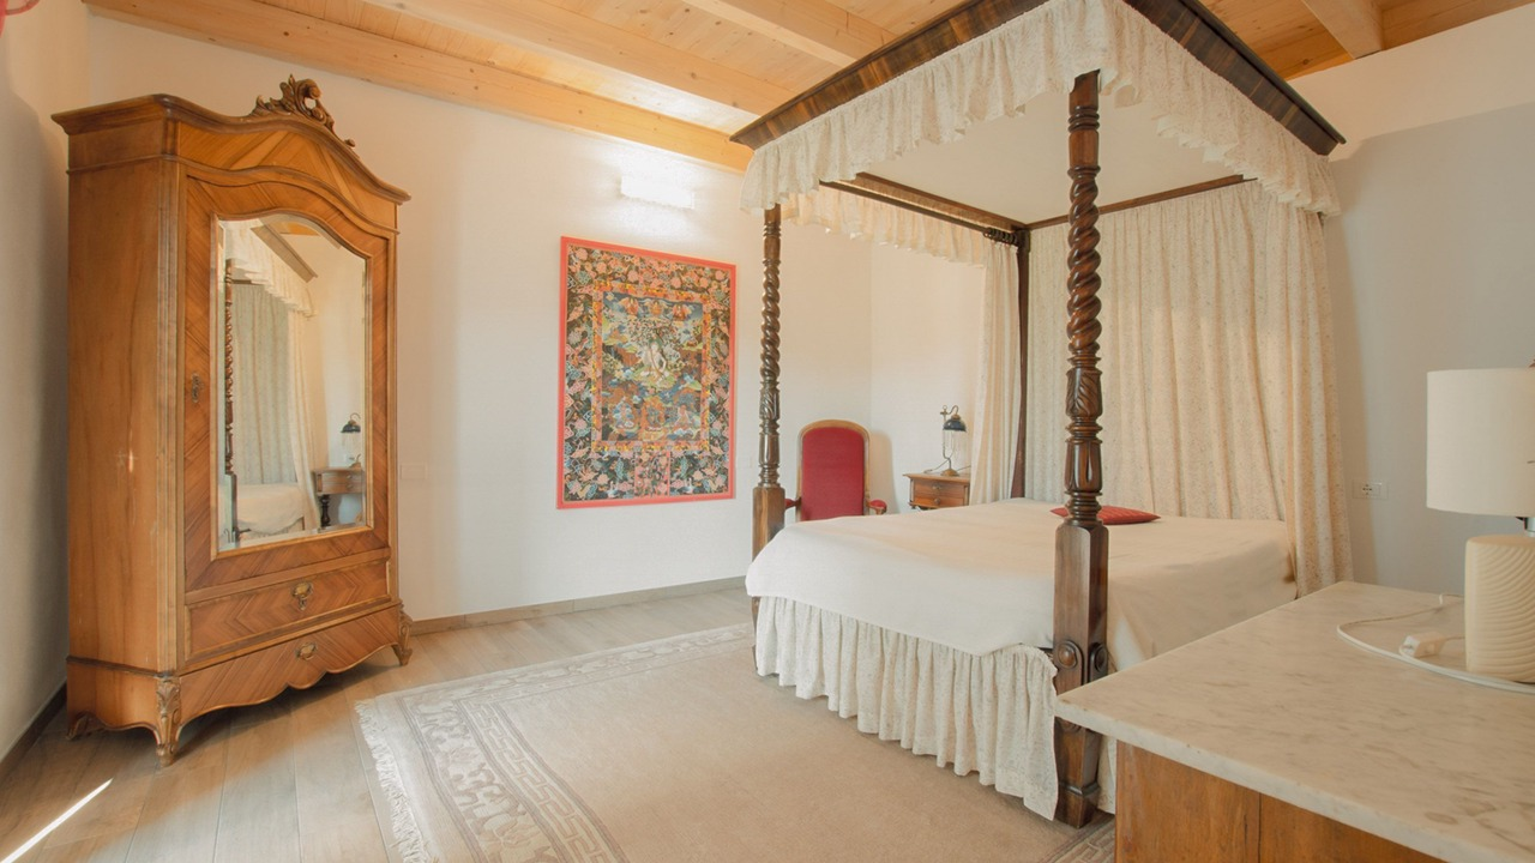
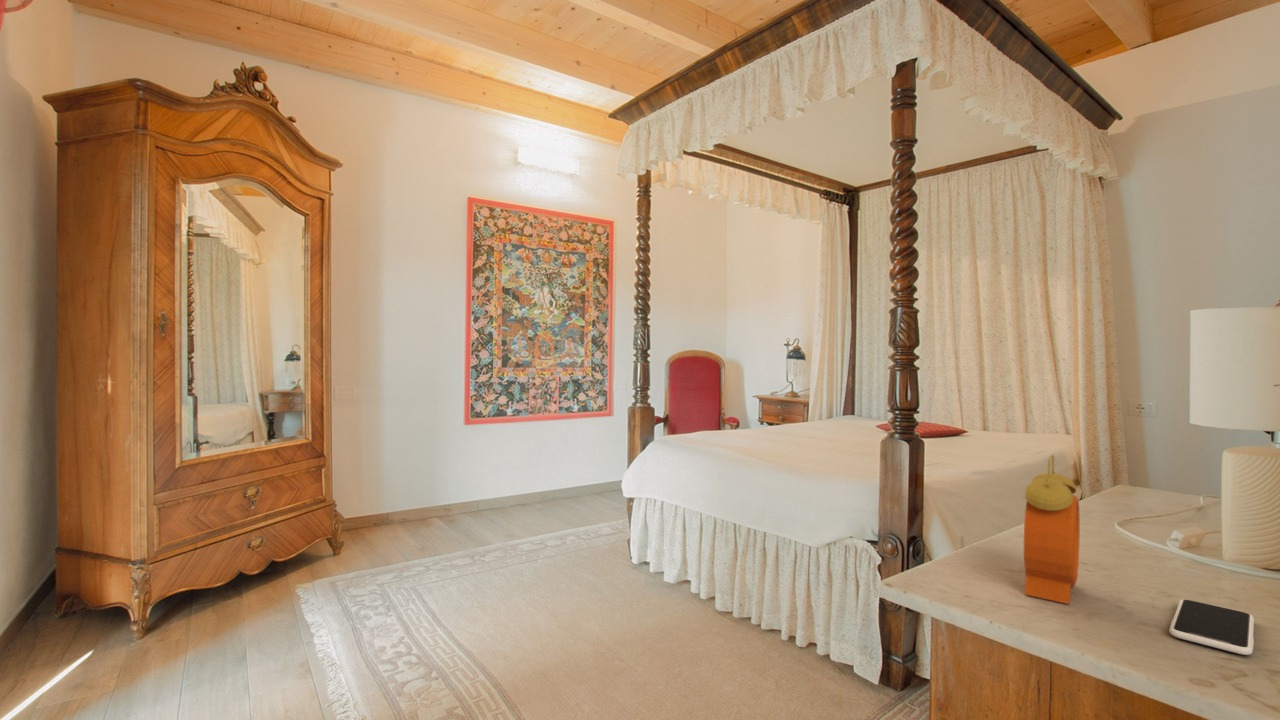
+ smartphone (1212, 624)
+ alarm clock (1052, 523)
